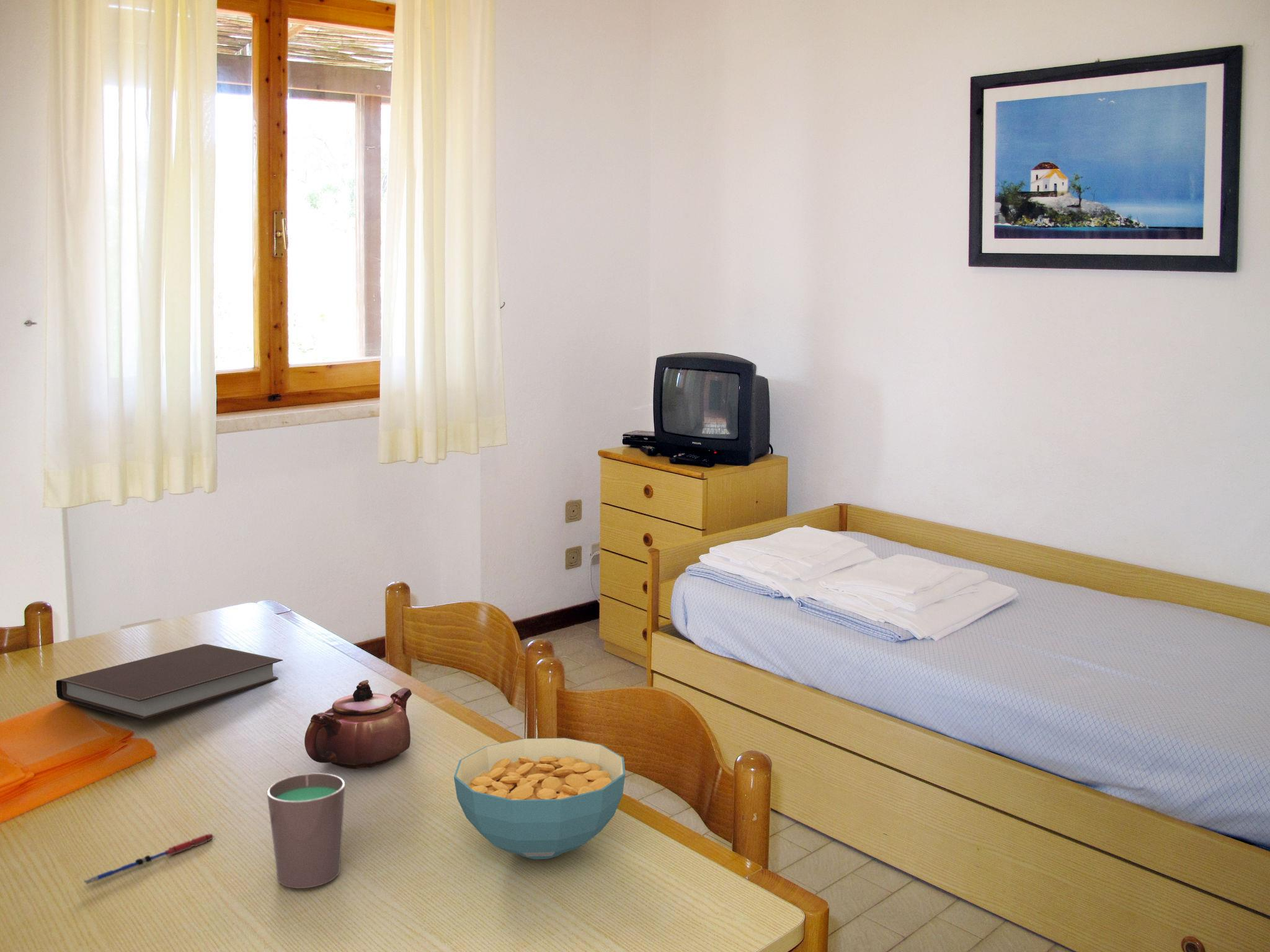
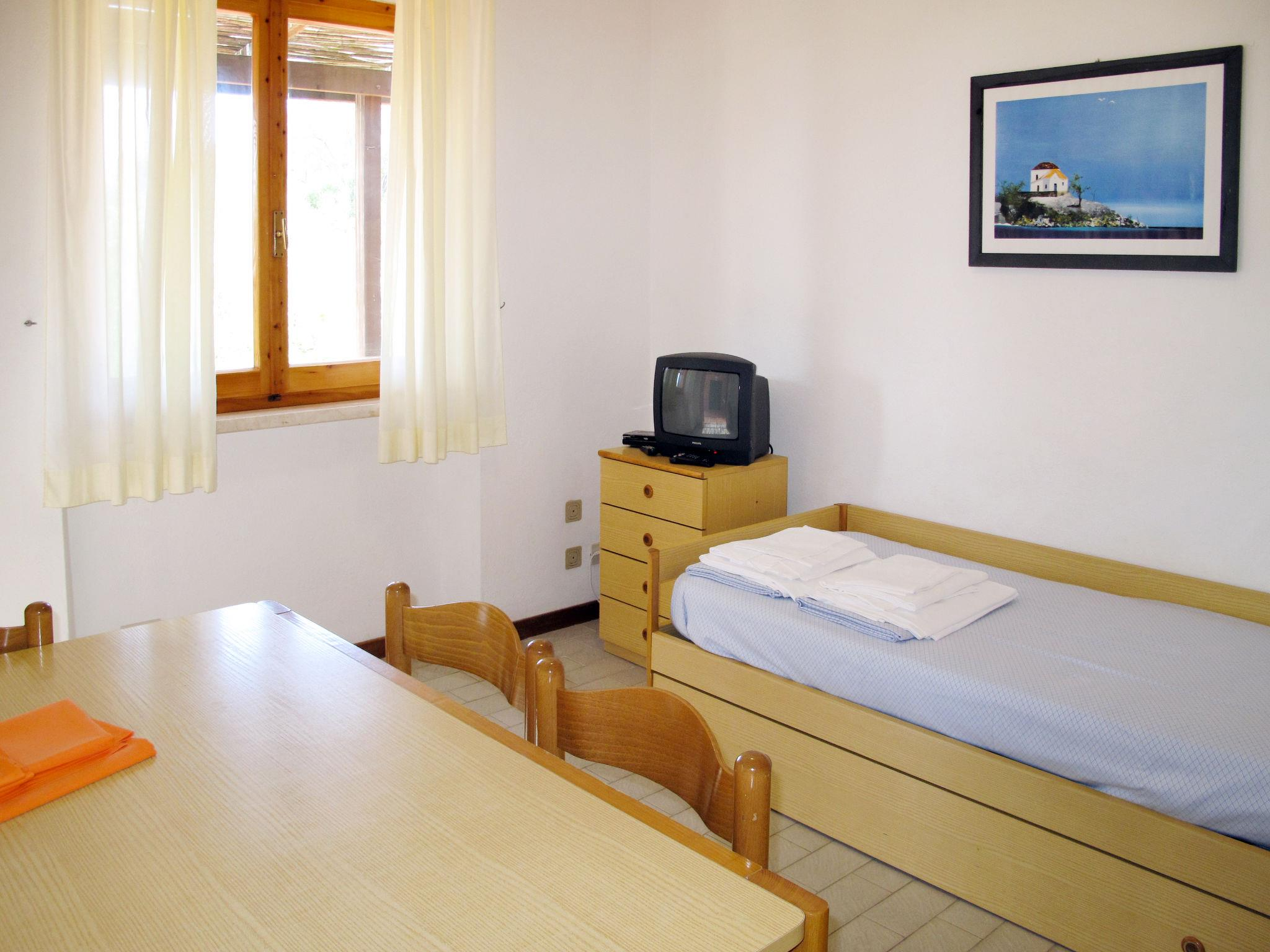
- cereal bowl (541, 807)
- cup (308, 831)
- pen (151, 857)
- notebook (173, 678)
- teapot (360, 720)
